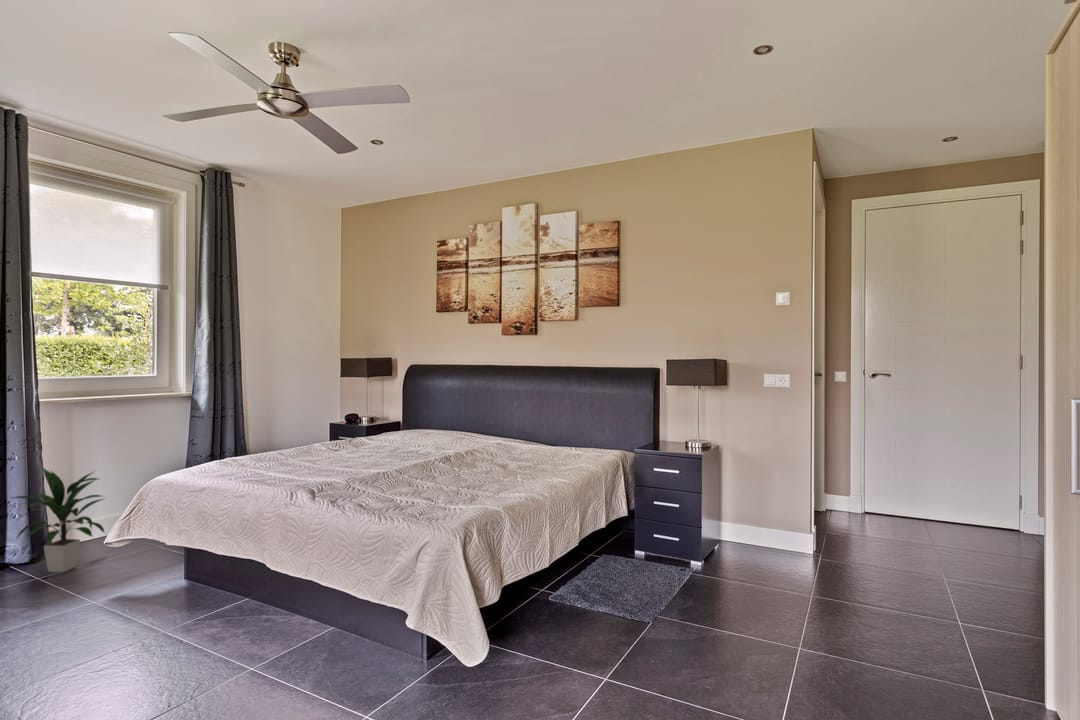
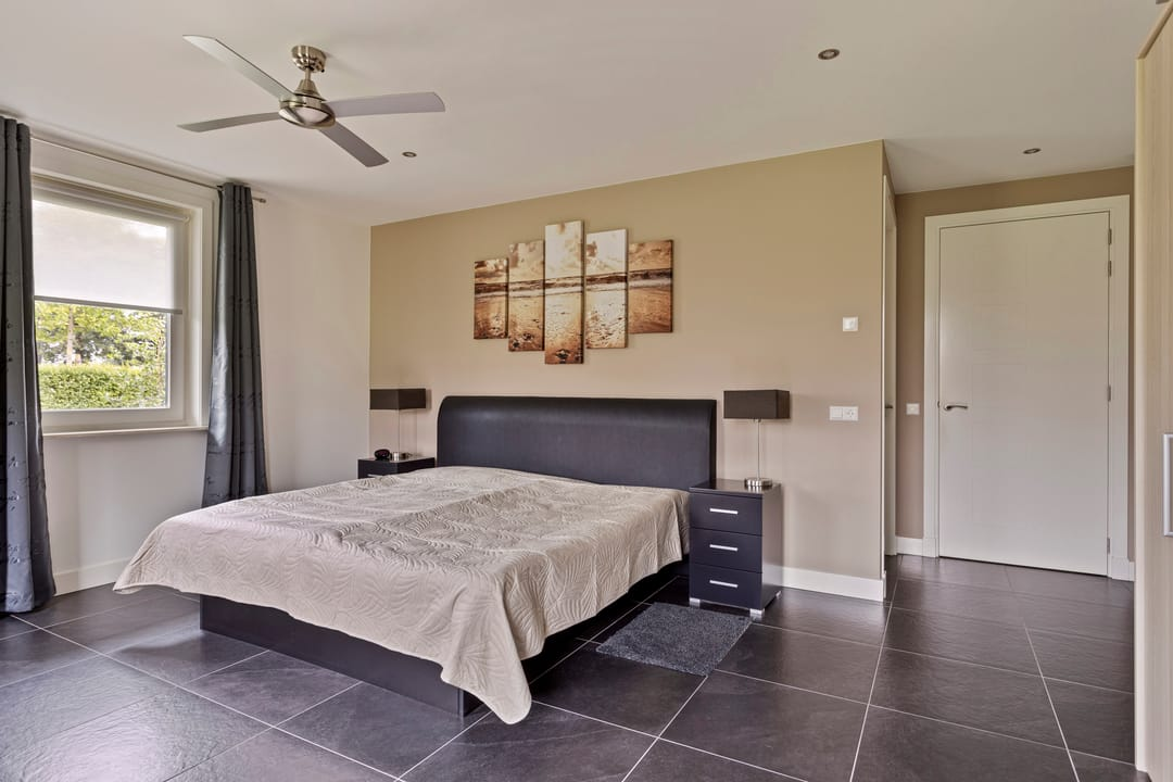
- indoor plant (66, 517)
